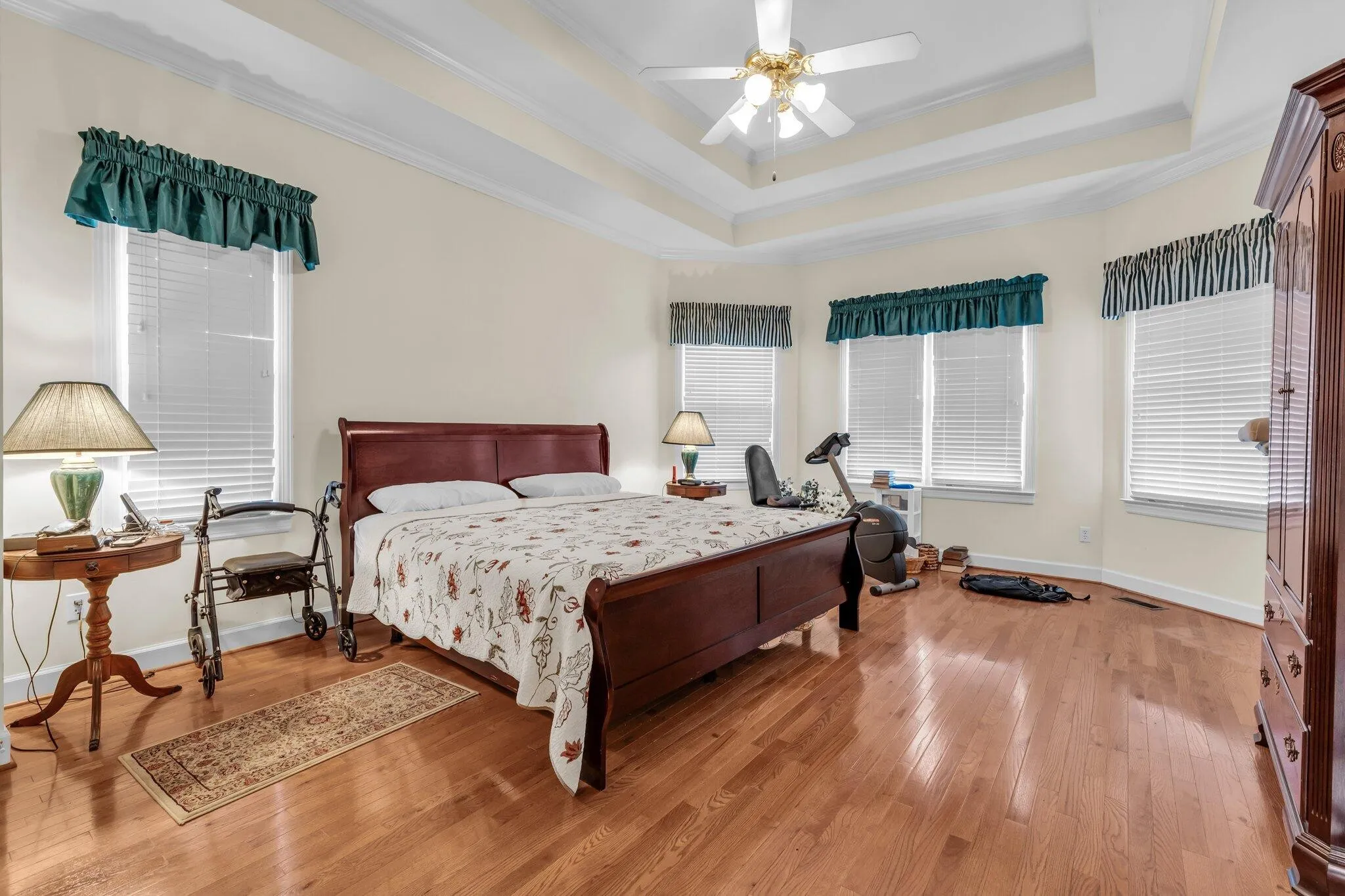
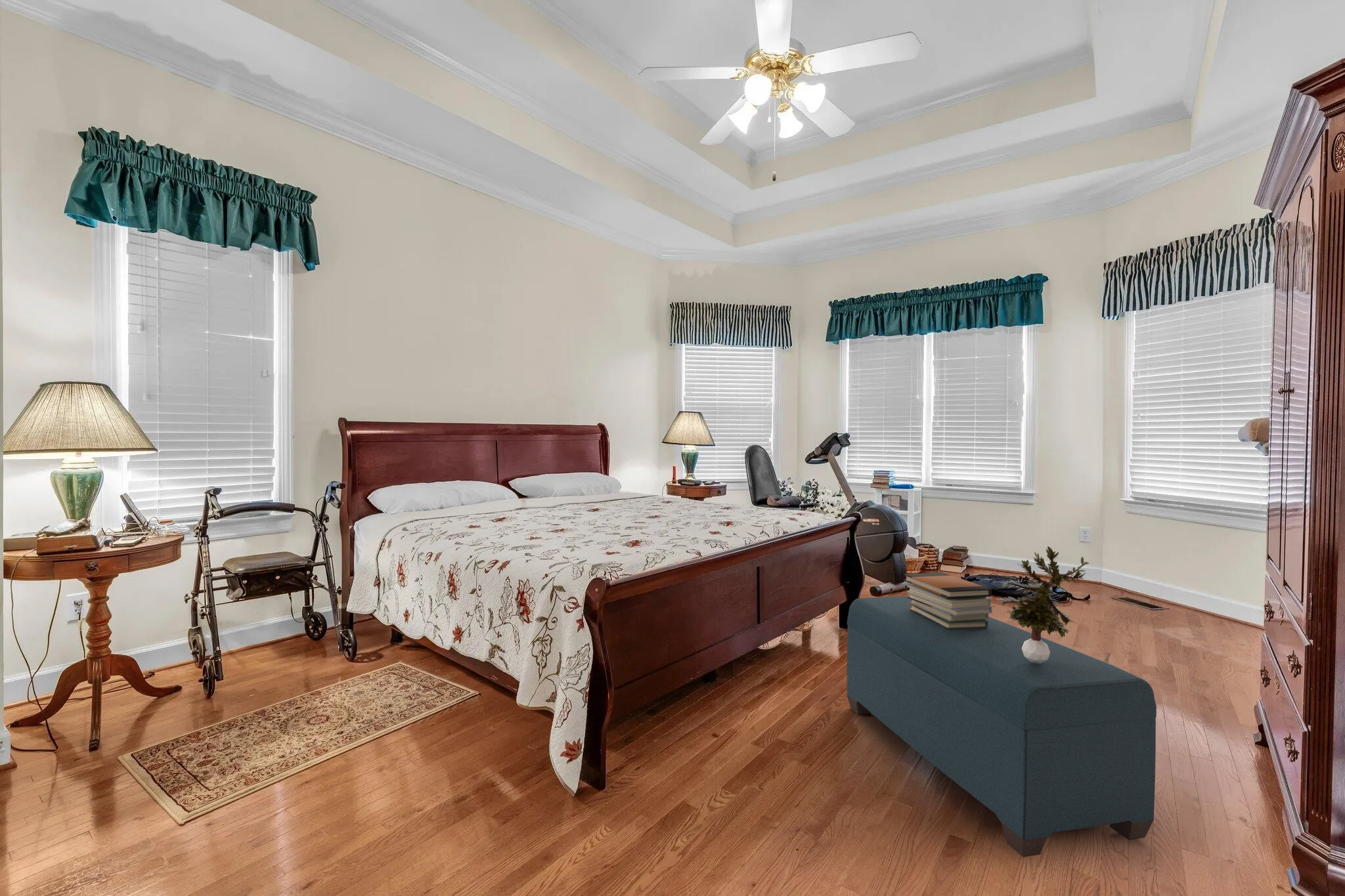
+ potted plant (1046, 603)
+ bench (972, 694)
+ book stack (946, 599)
